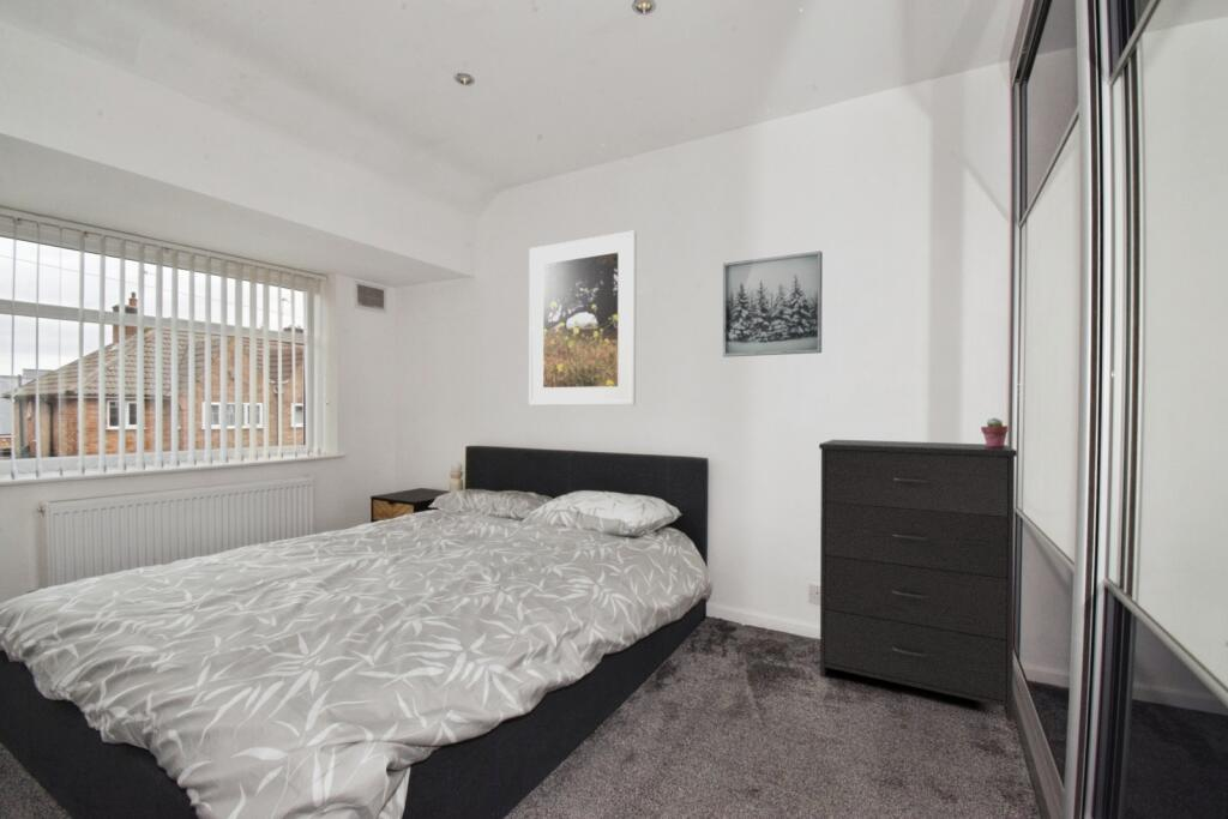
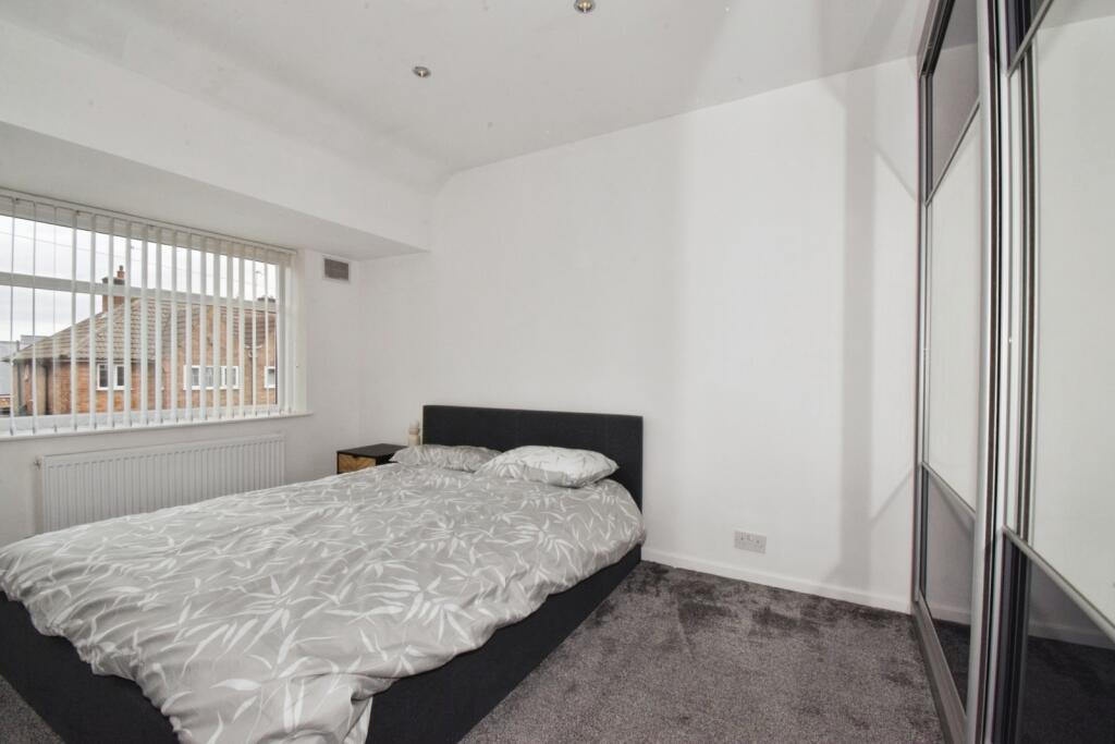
- potted succulent (994, 432)
- wall art (770, 306)
- dresser (910, 561)
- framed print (579, 323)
